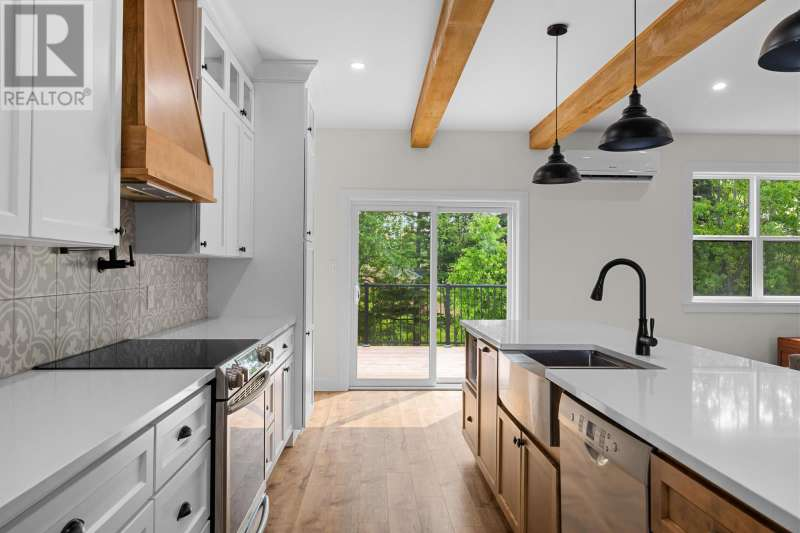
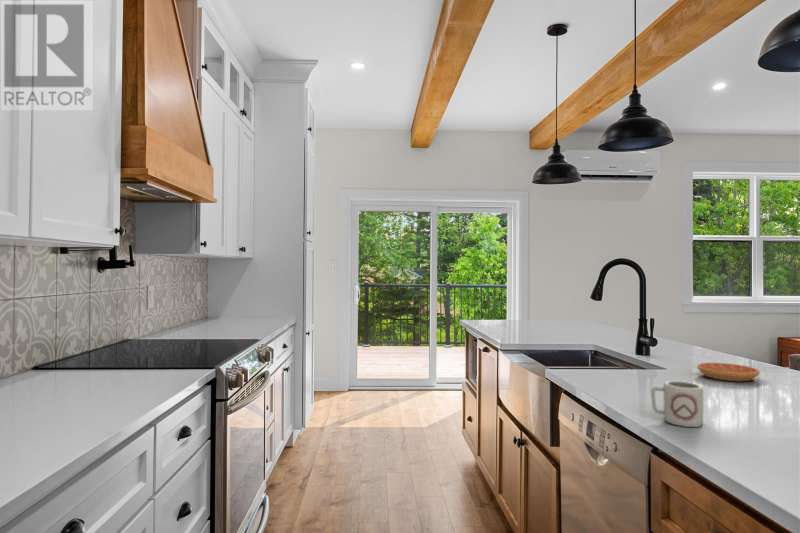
+ saucer (727, 372)
+ cup (676, 402)
